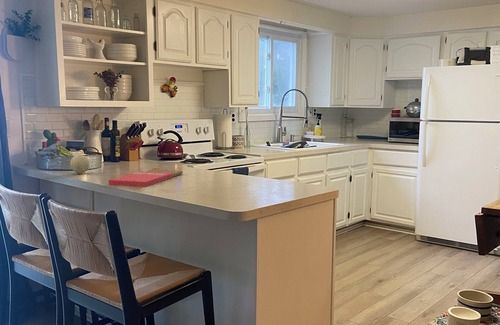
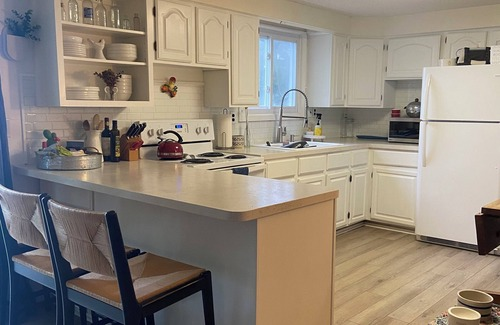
- cutting board (150, 175)
- fruit (80, 164)
